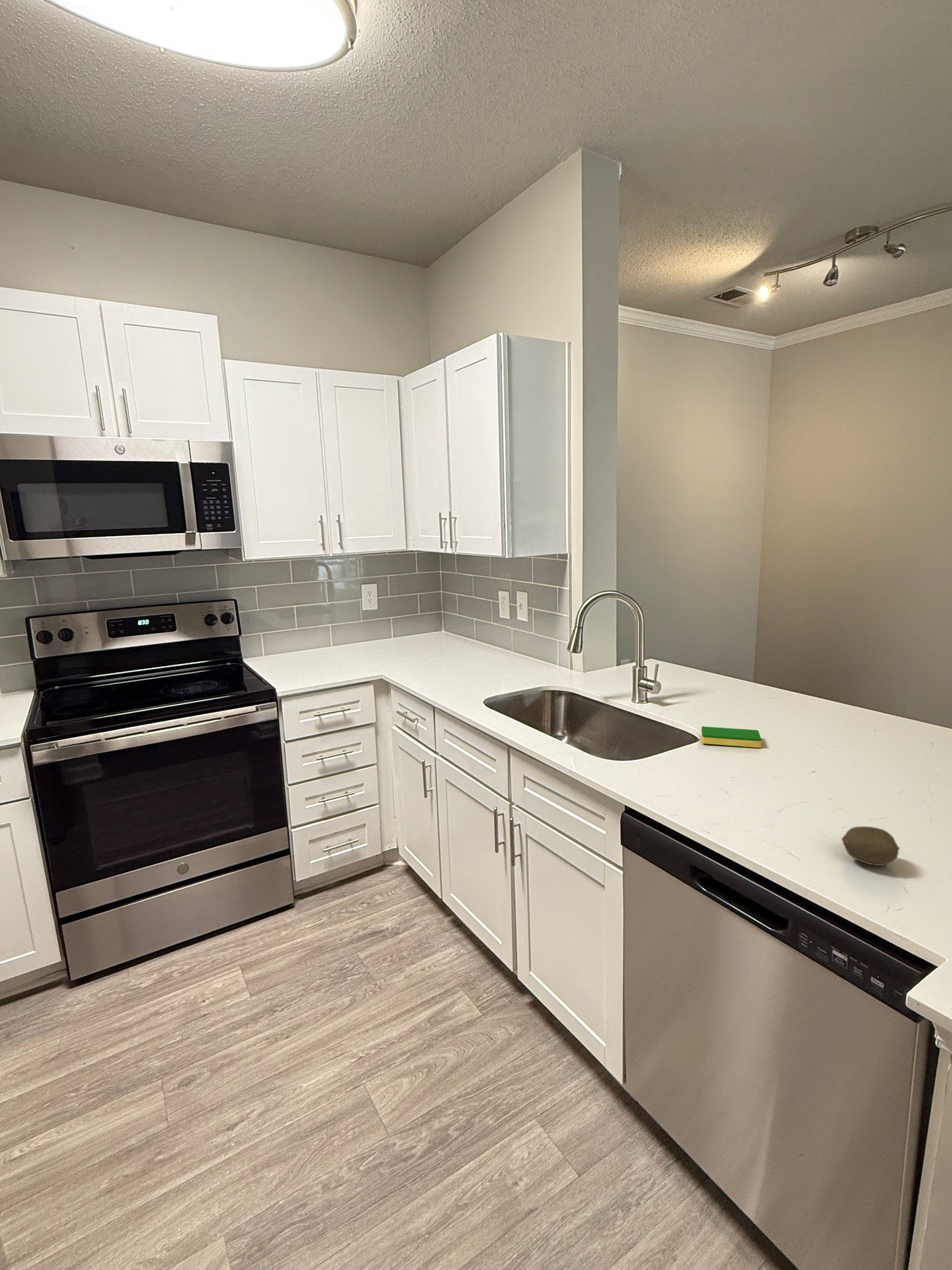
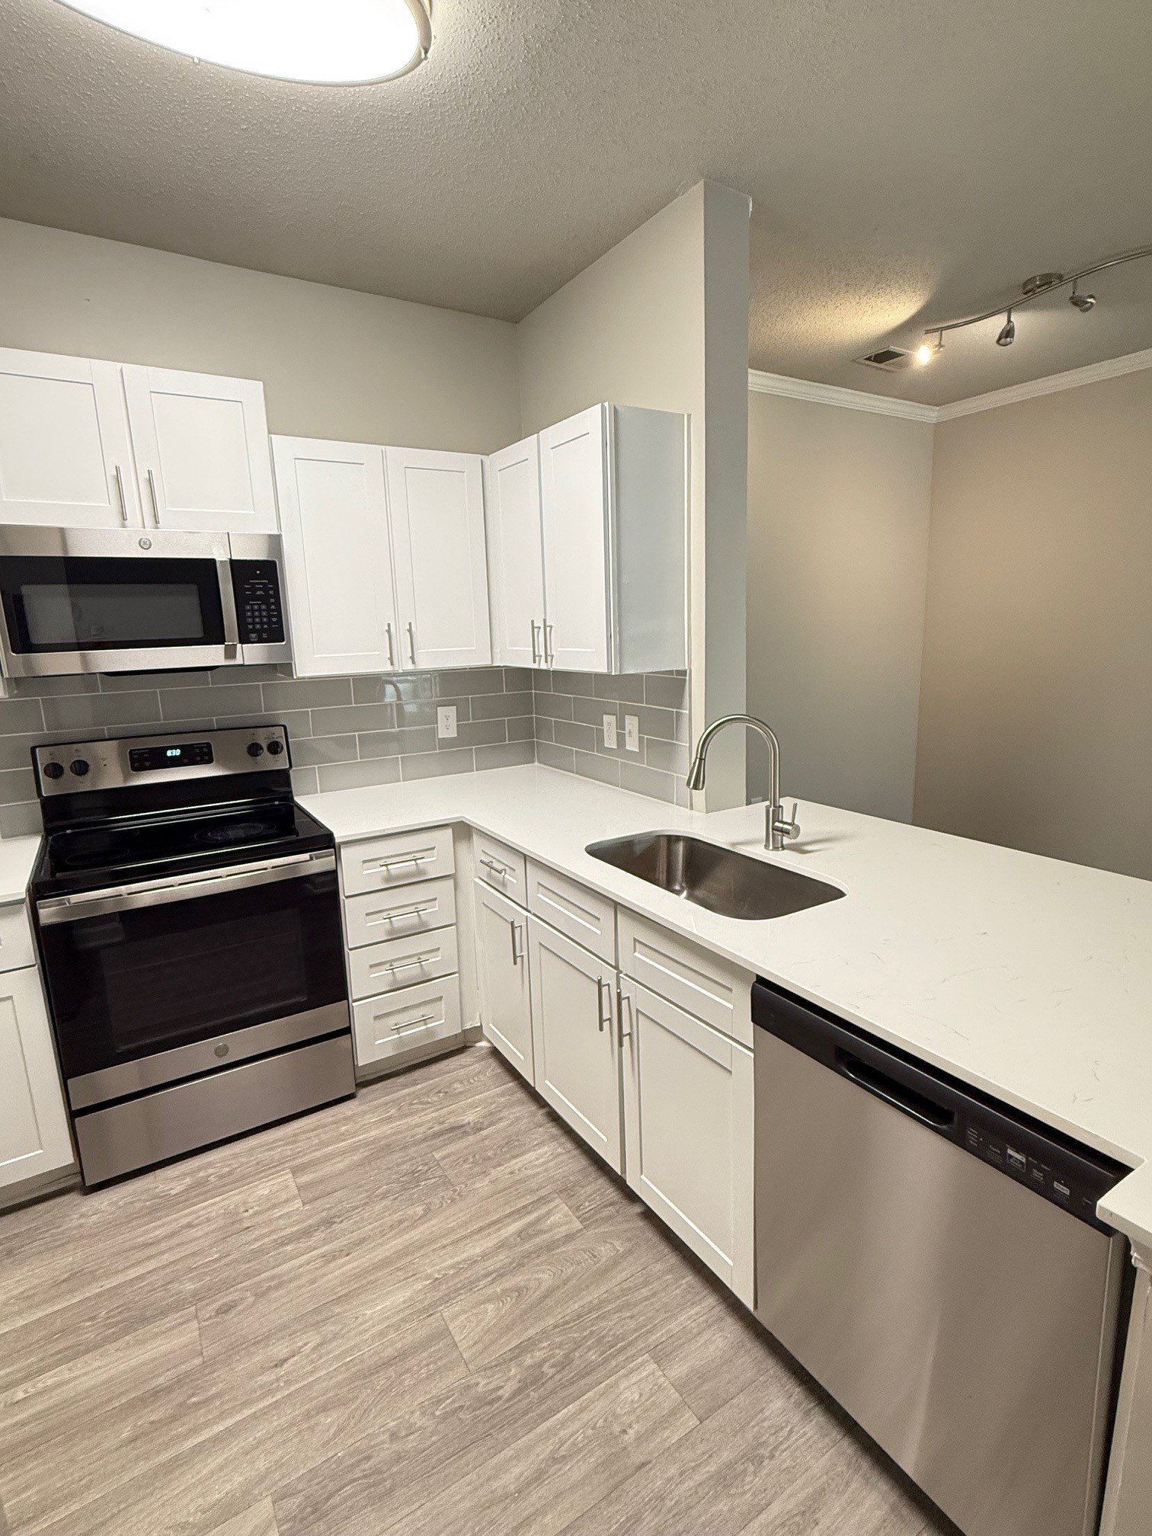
- fruit (871, 845)
- dish sponge (730, 736)
